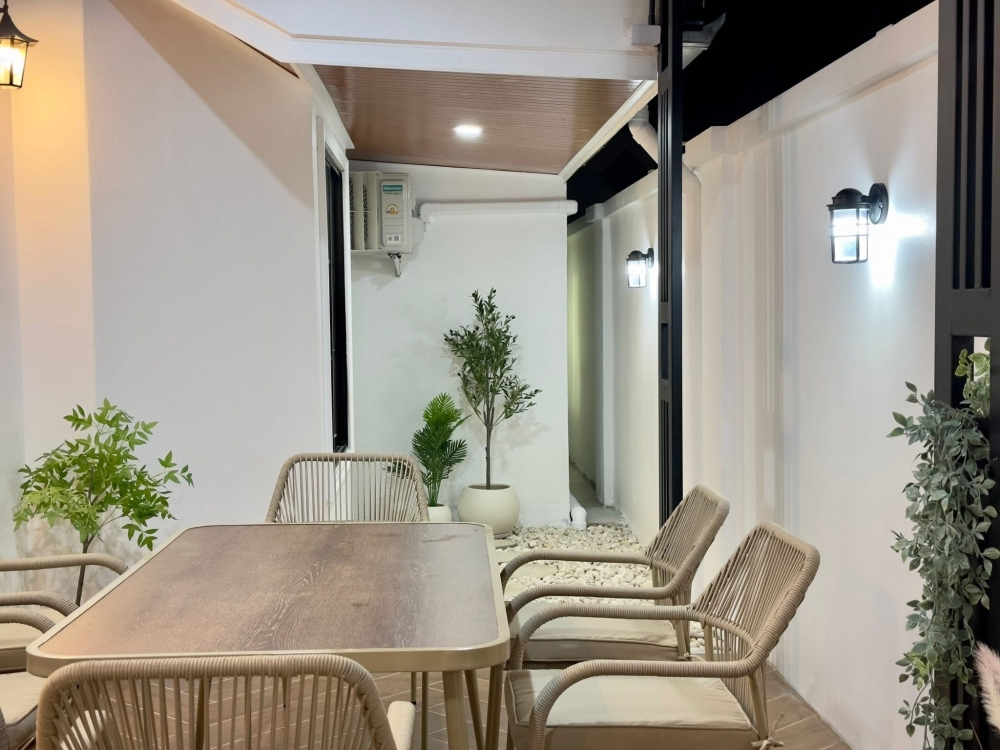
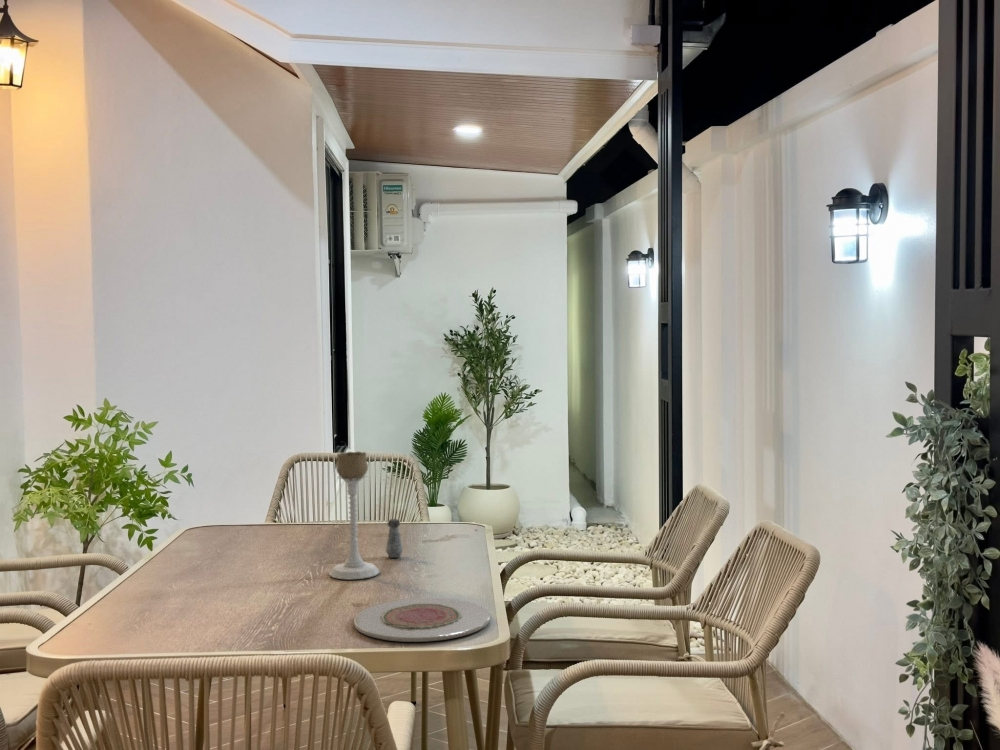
+ plate (422, 617)
+ candle holder (353, 513)
+ salt shaker (394, 538)
